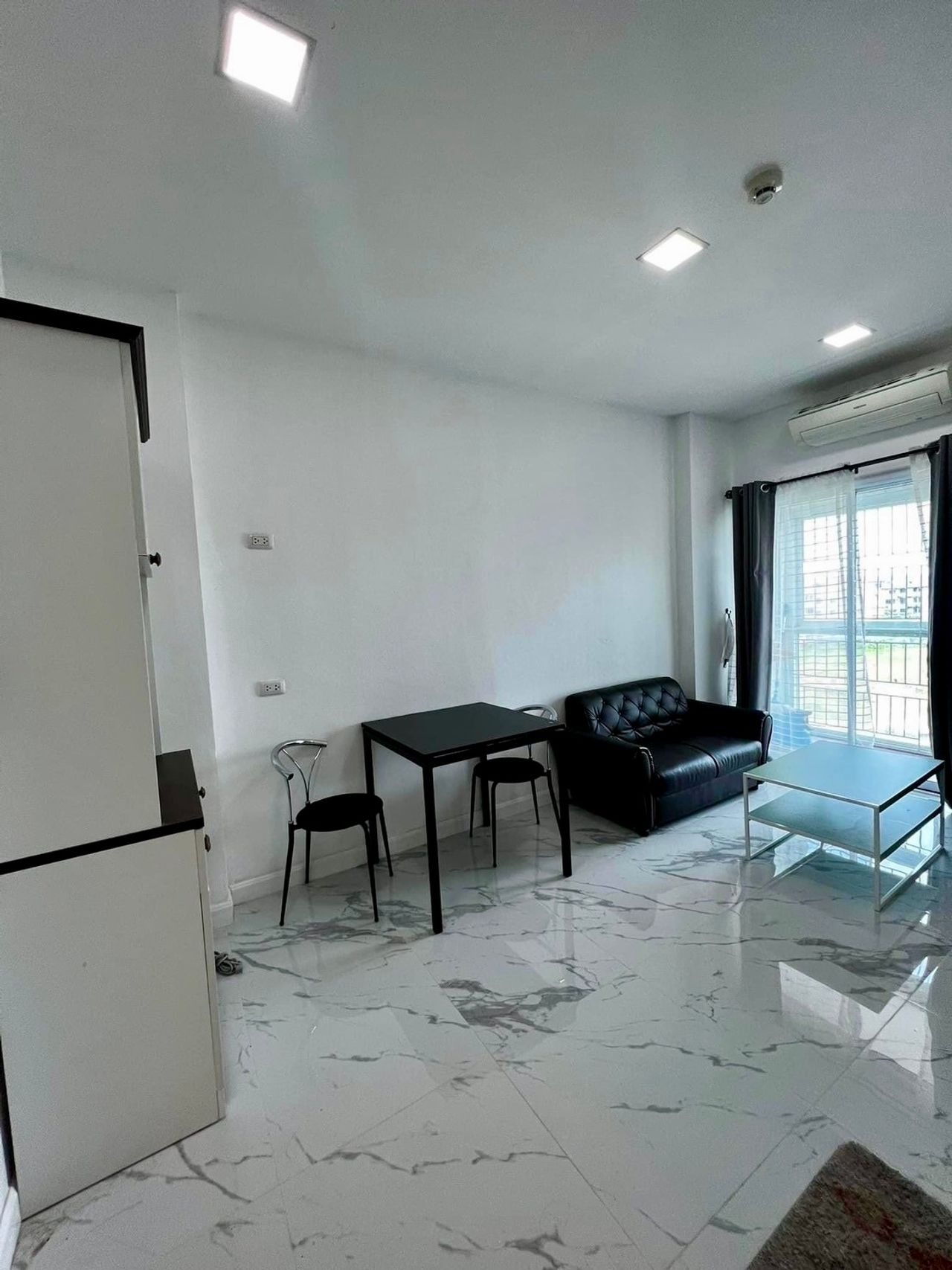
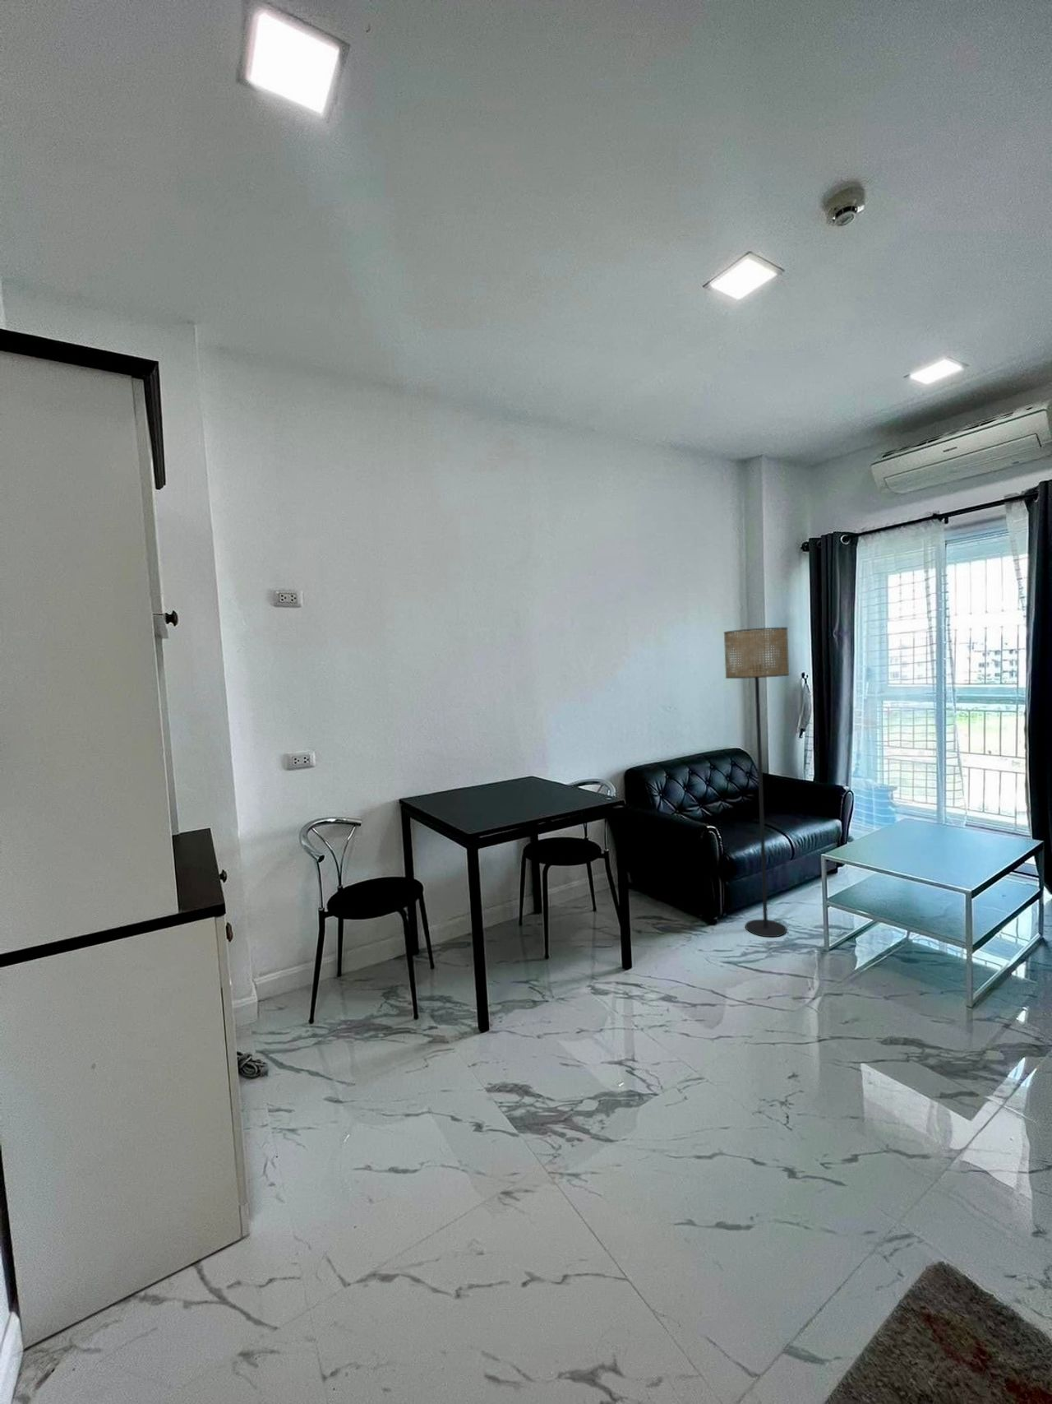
+ floor lamp (760, 780)
